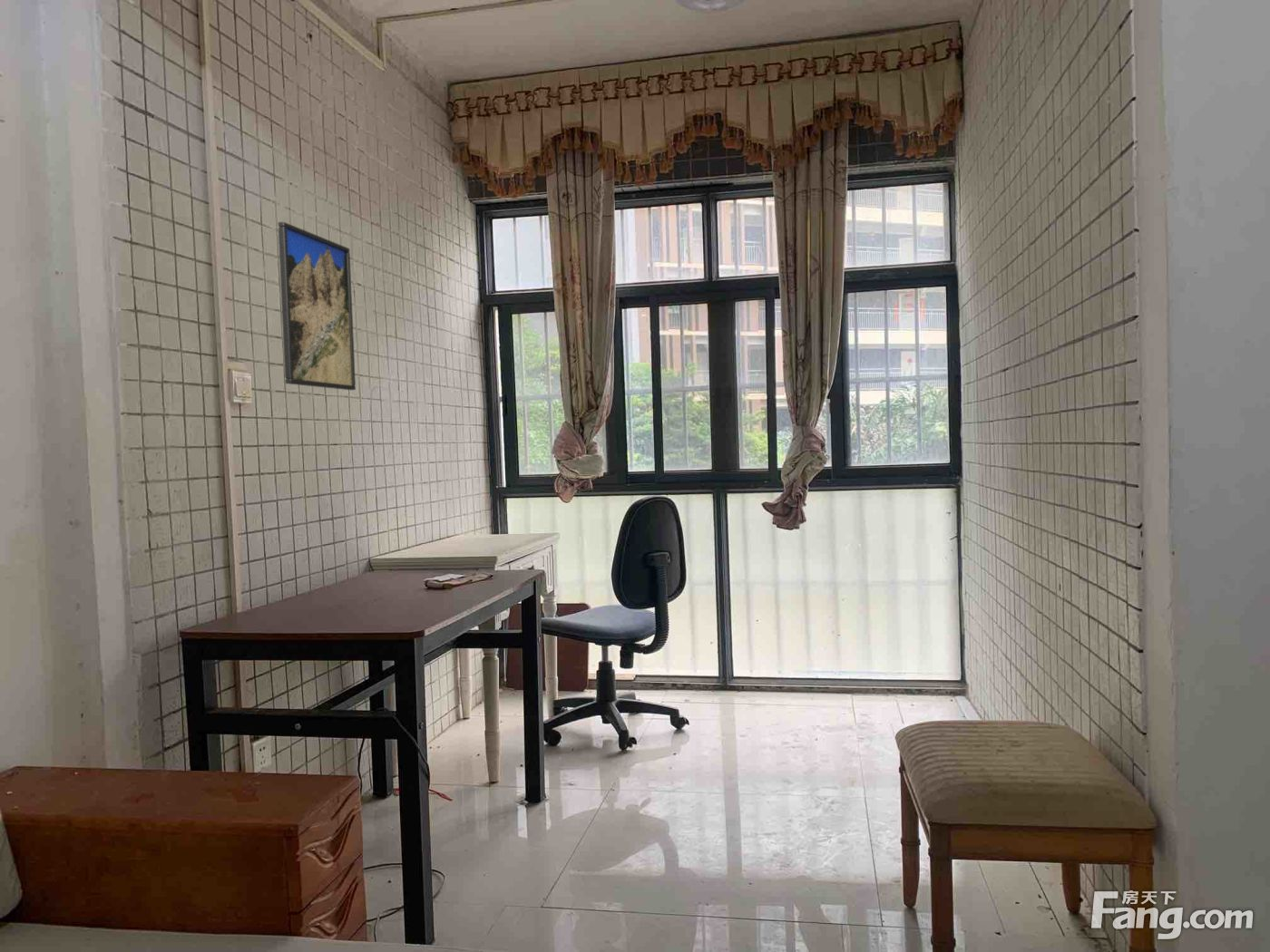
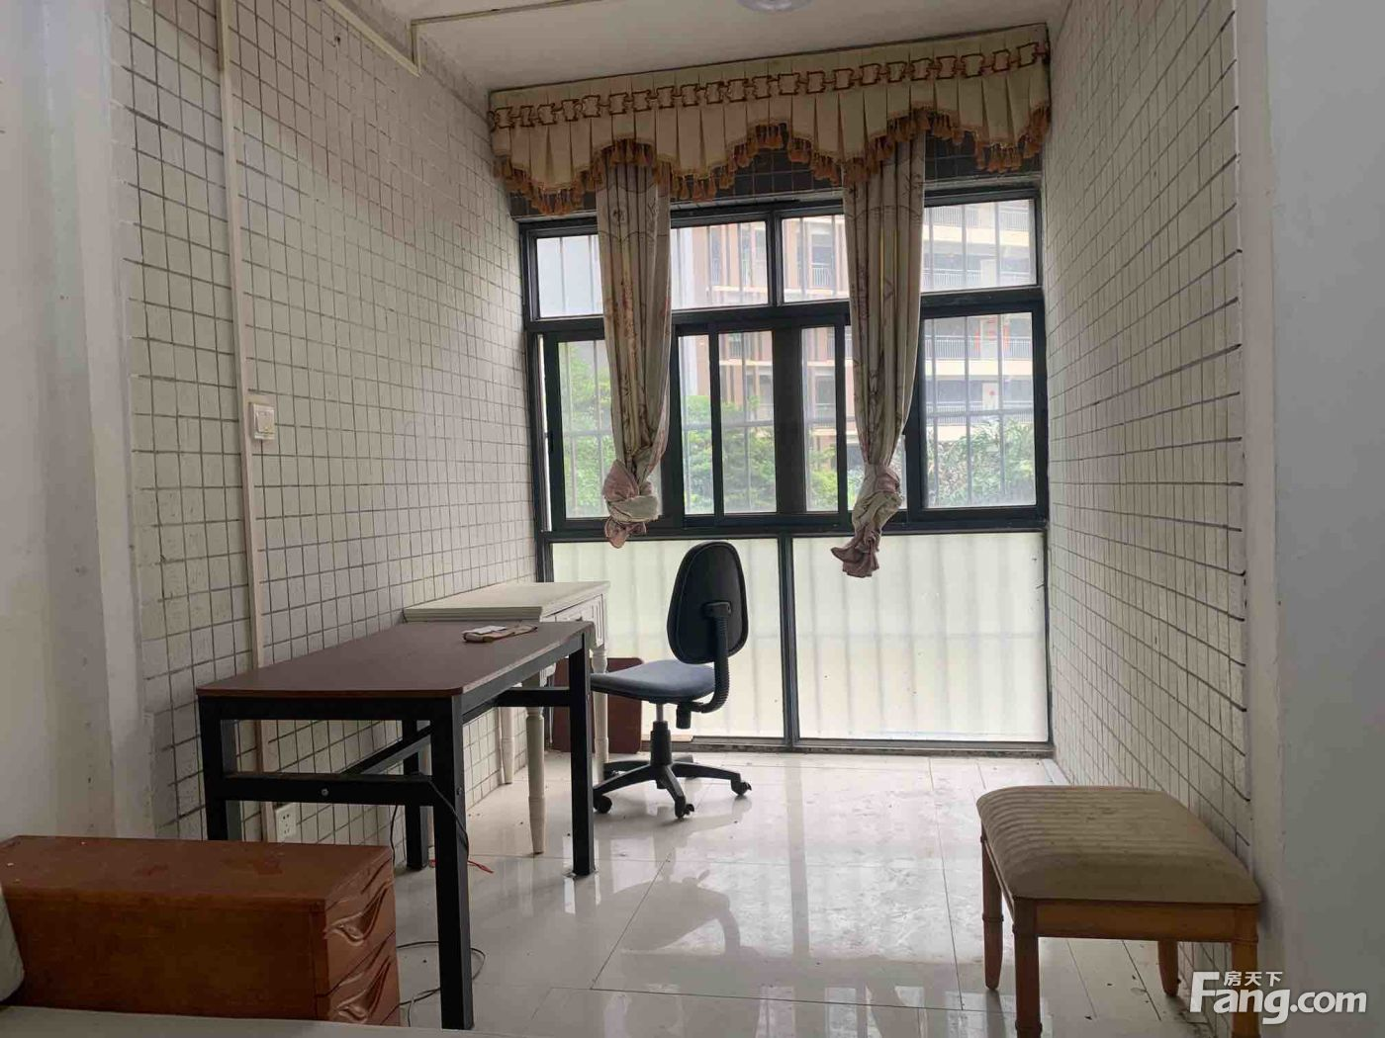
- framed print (319, 311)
